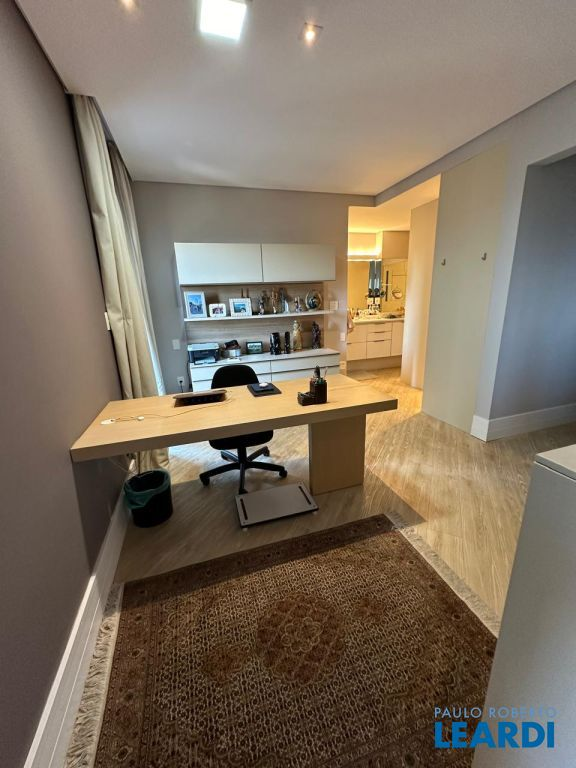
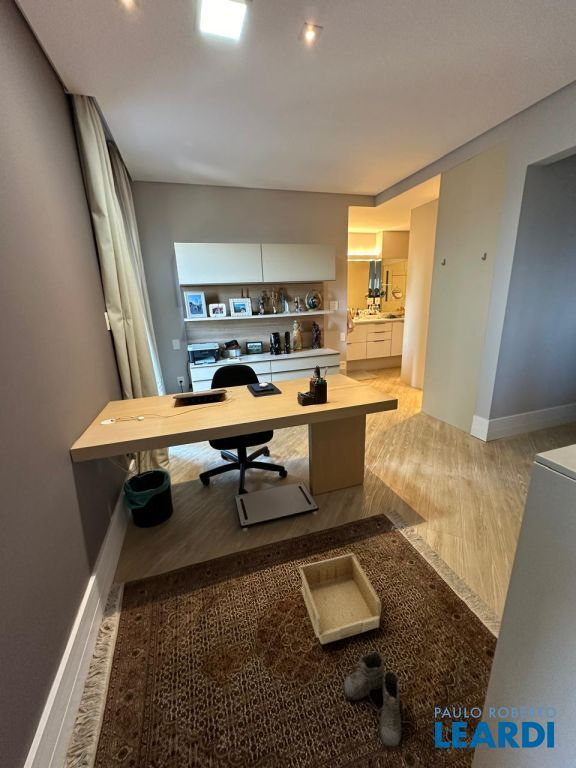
+ storage bin (337, 595)
+ boots (375, 688)
